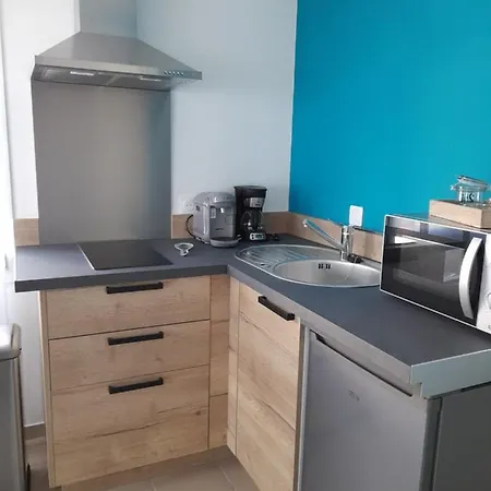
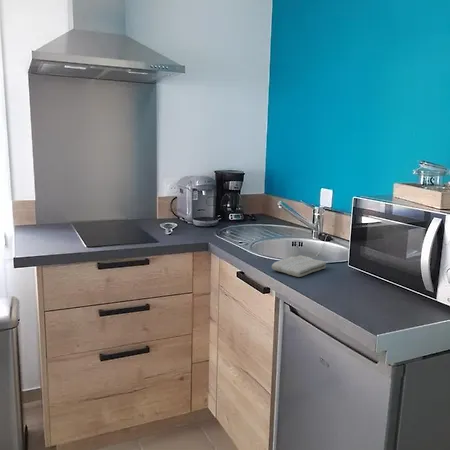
+ washcloth (299, 265)
